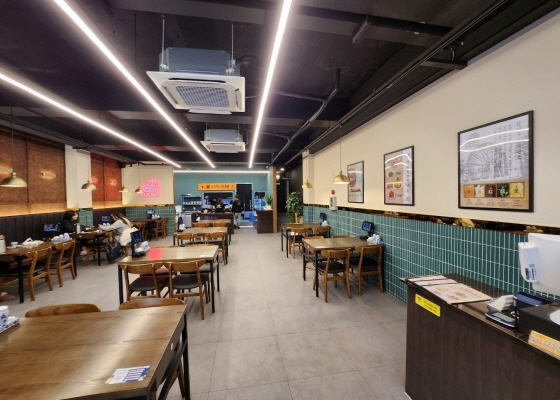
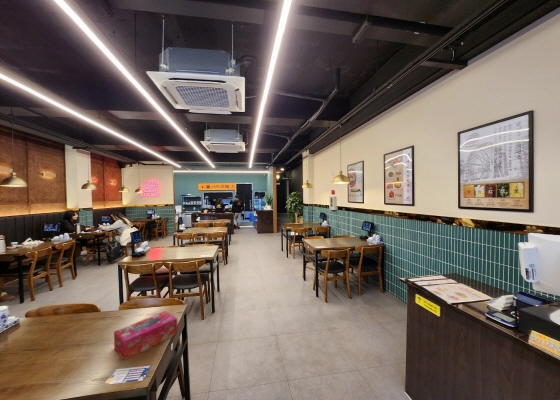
+ tissue box (147, 332)
